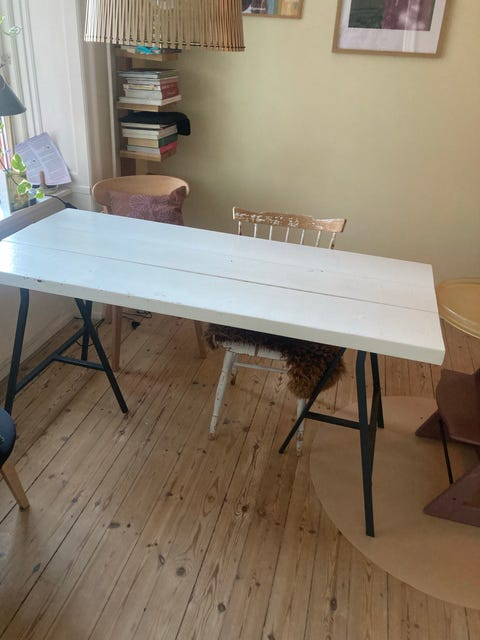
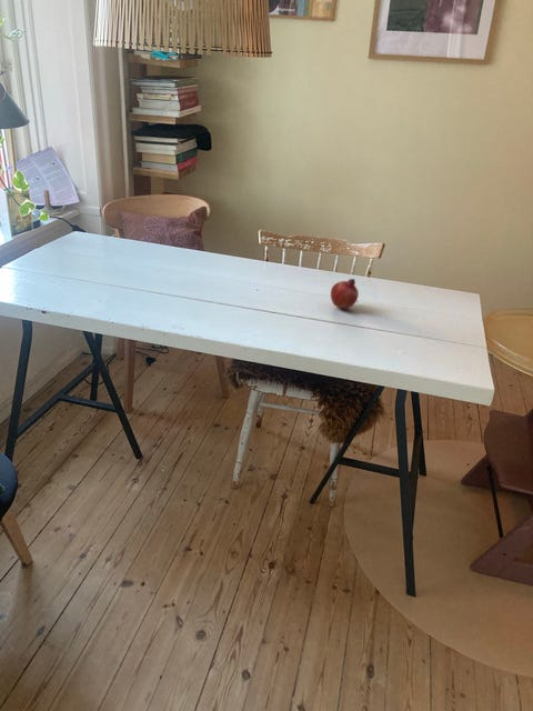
+ fruit (344, 292)
